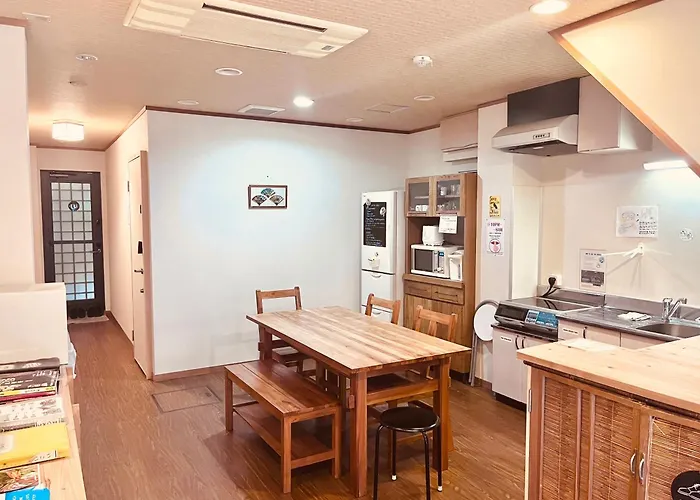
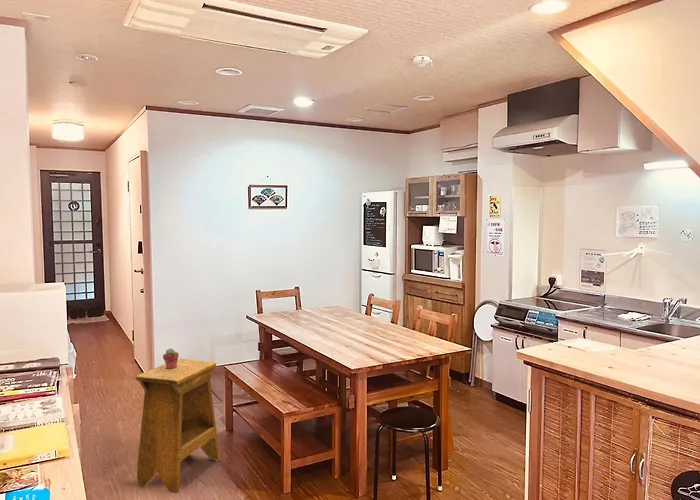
+ potted succulent (170, 357)
+ stool (178, 420)
